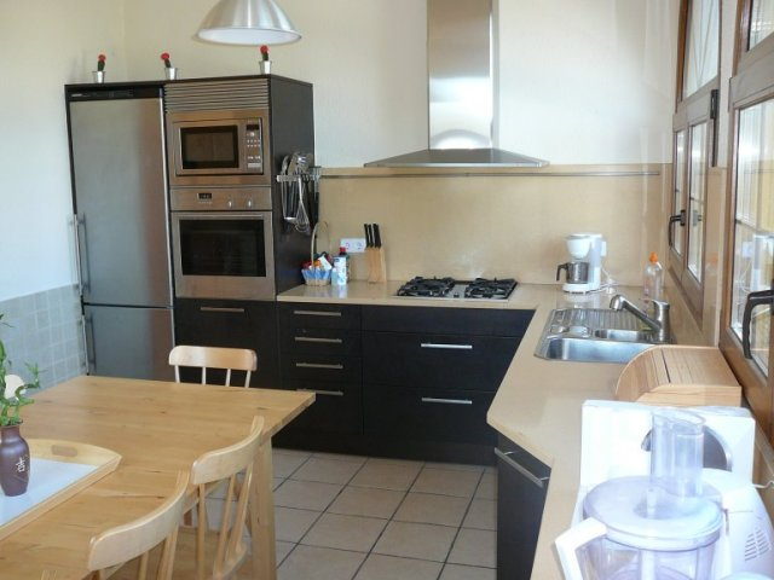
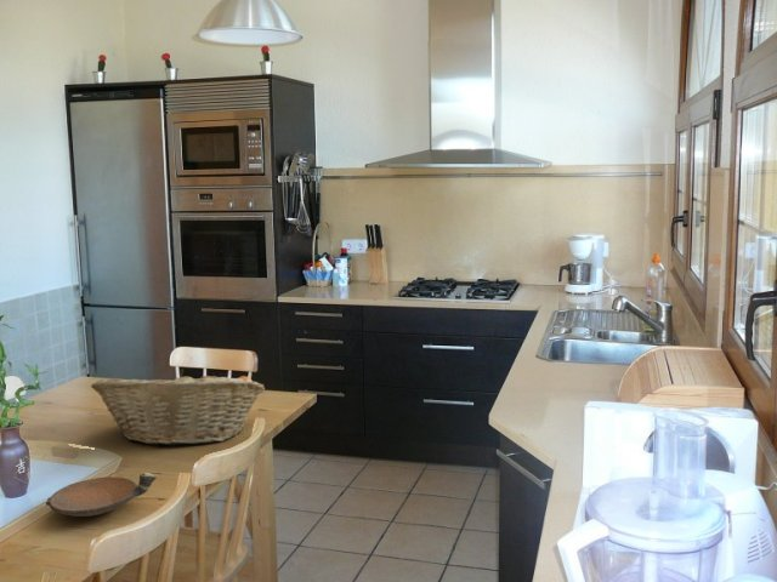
+ bowl (102, 491)
+ fruit basket (180, 399)
